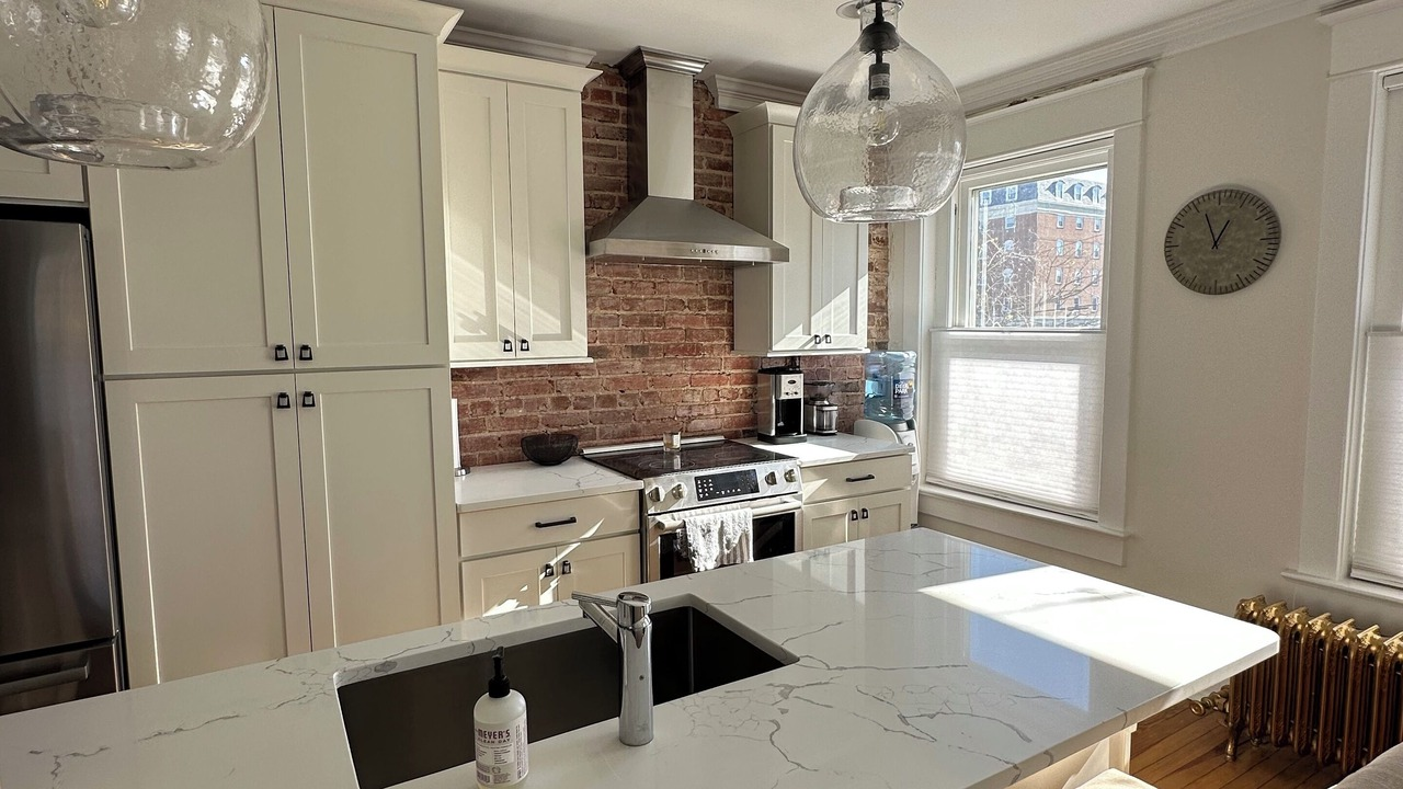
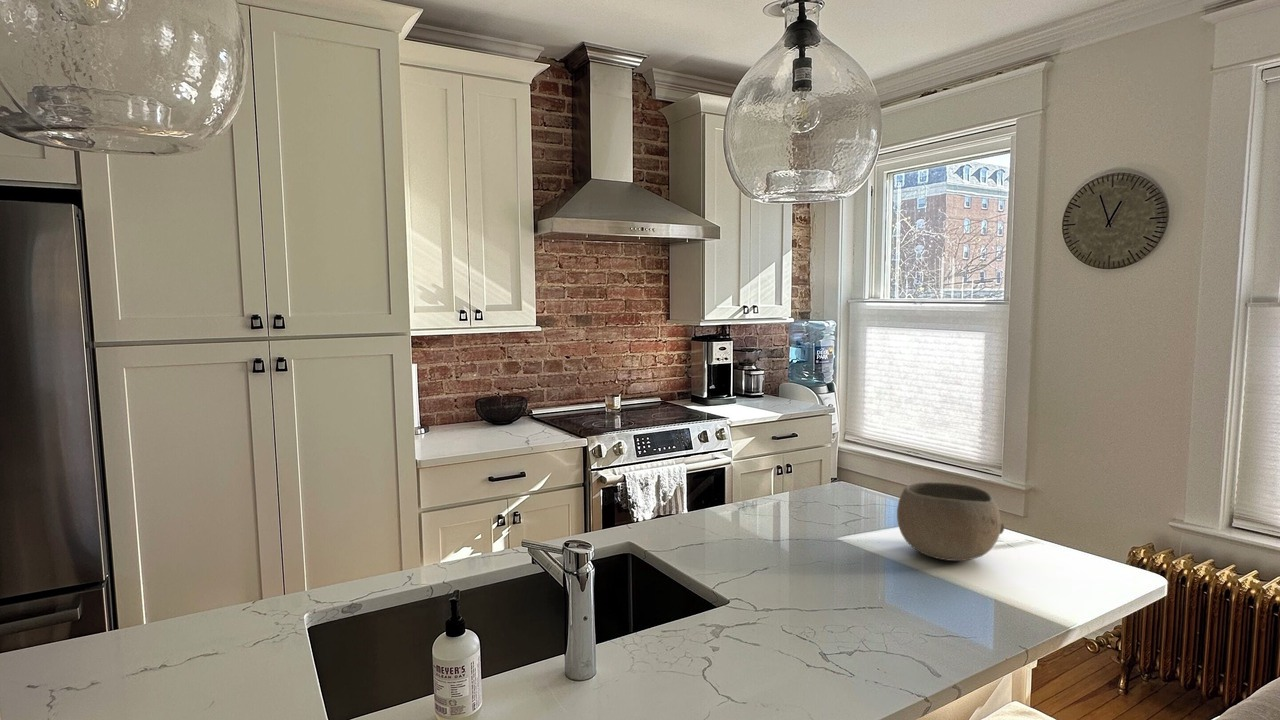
+ bowl (949, 522)
